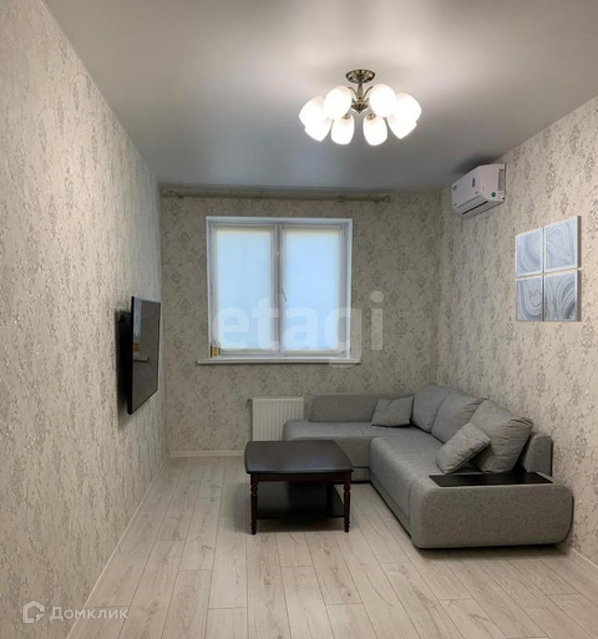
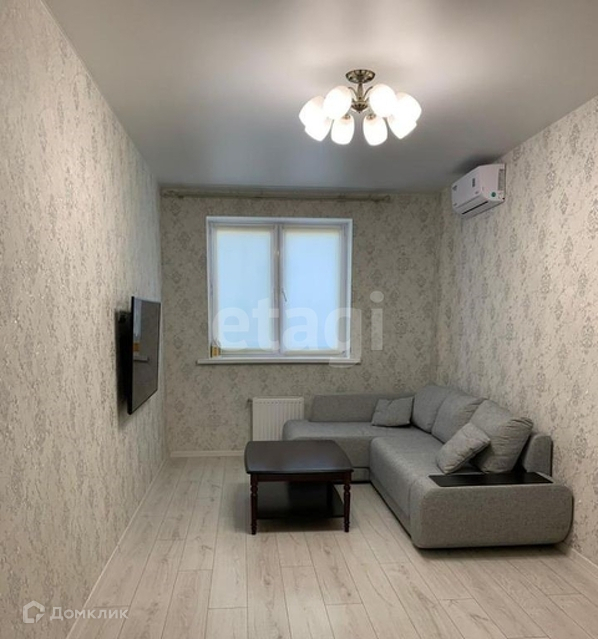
- wall art (545, 275)
